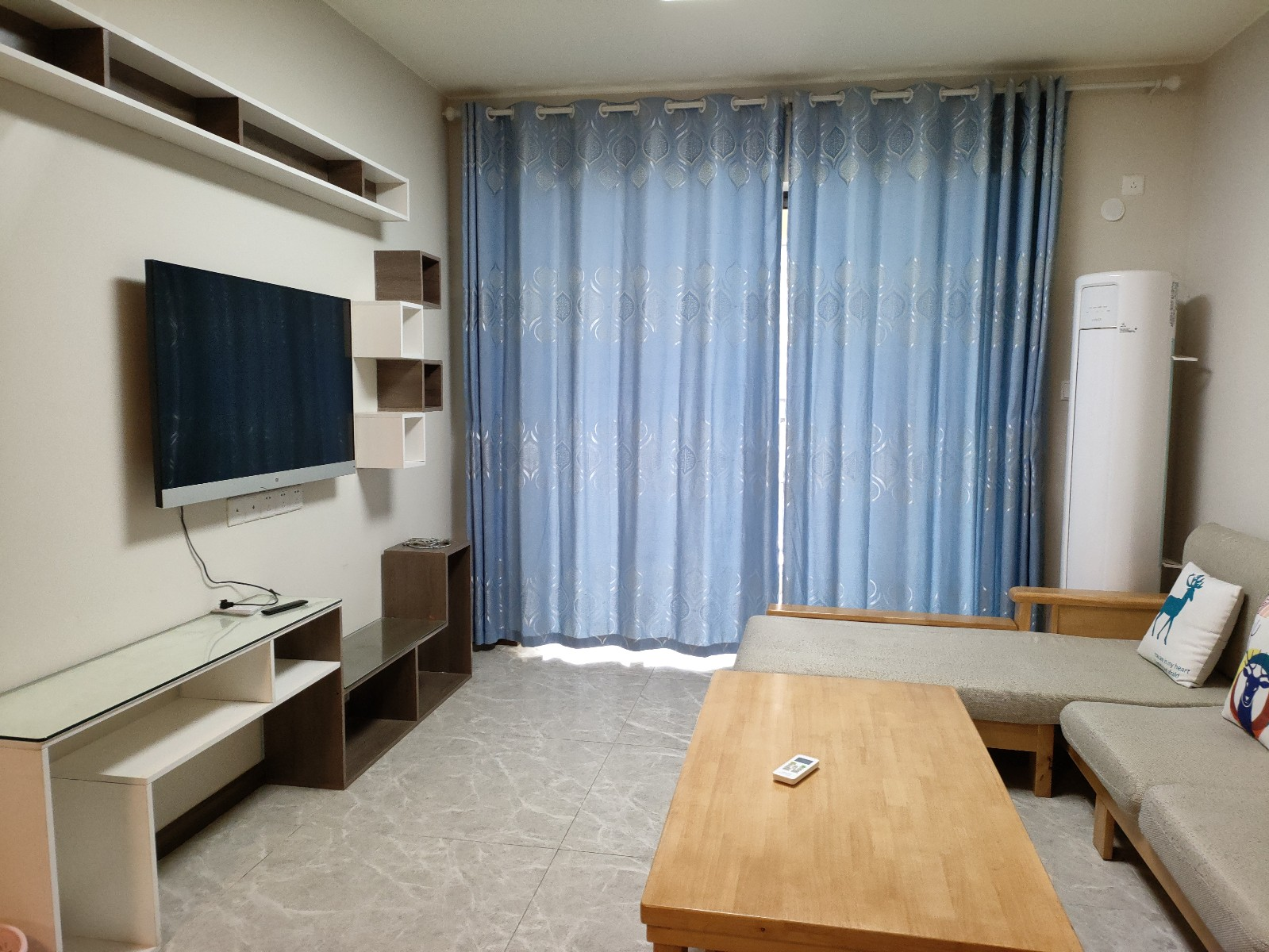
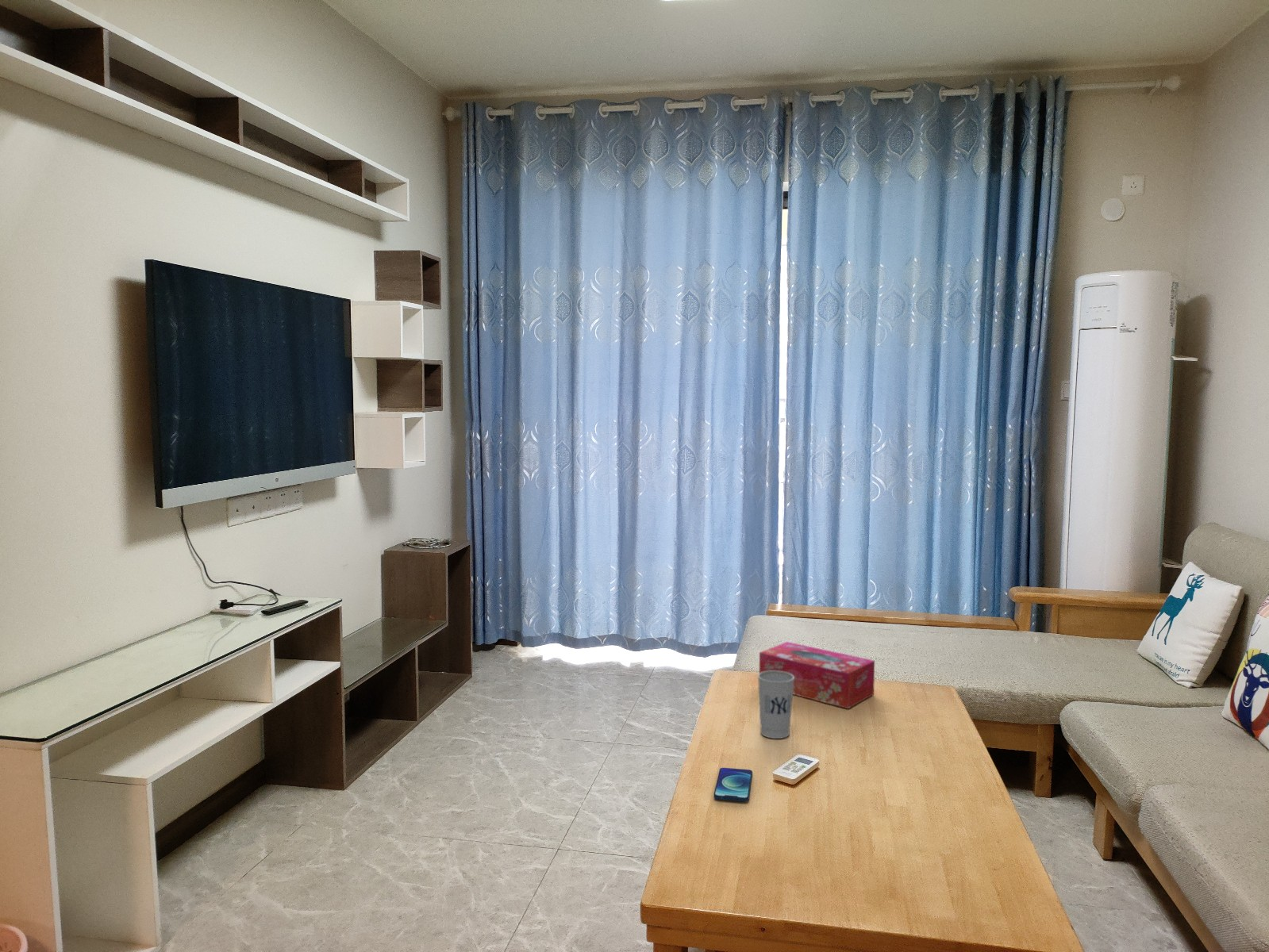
+ cup (775, 704)
+ smartphone (733, 784)
+ tissue box (816, 673)
